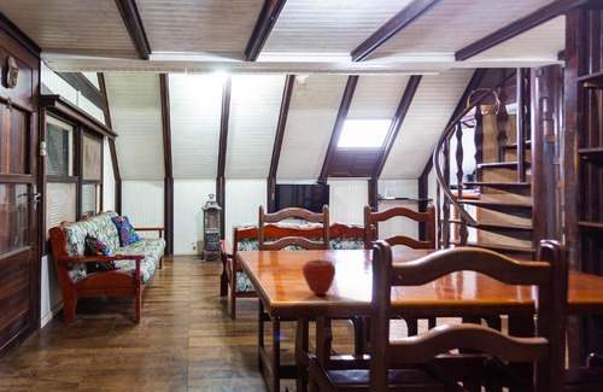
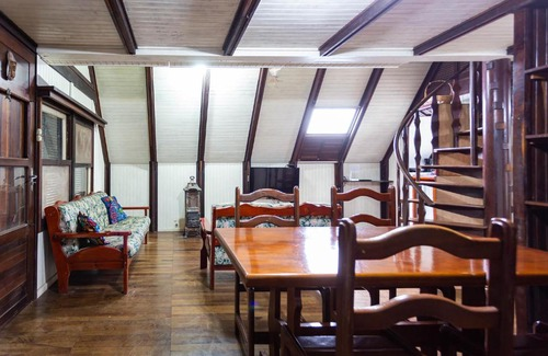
- apple (318, 275)
